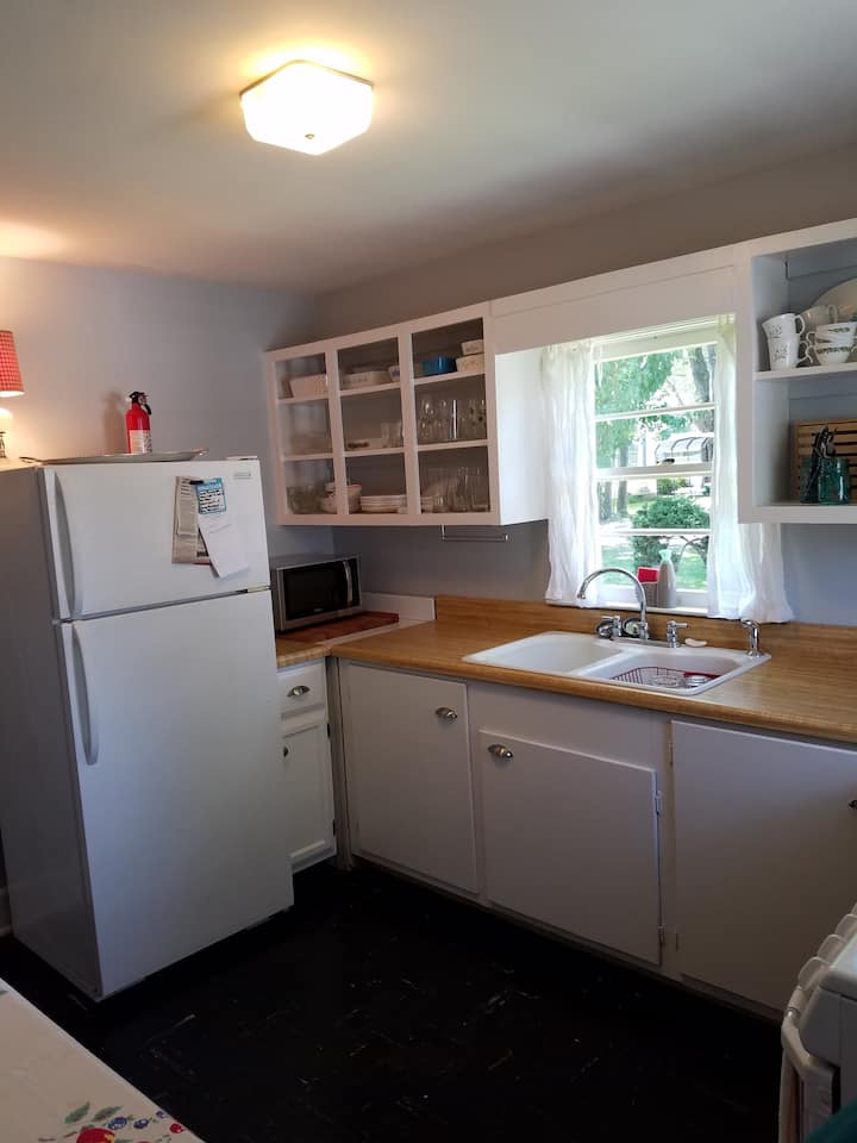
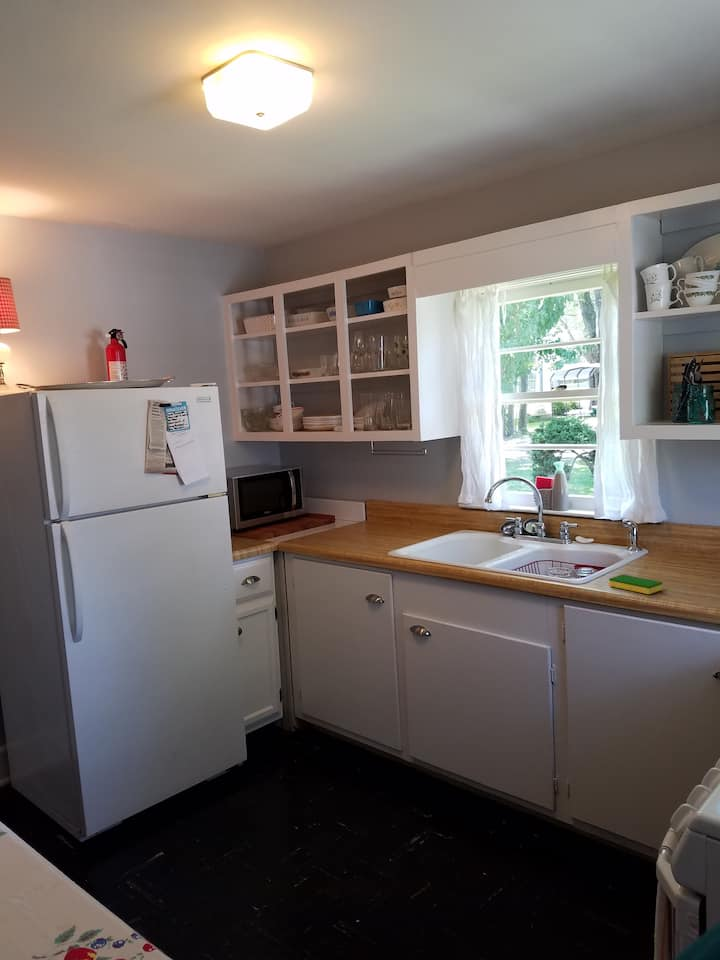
+ dish sponge (635, 584)
